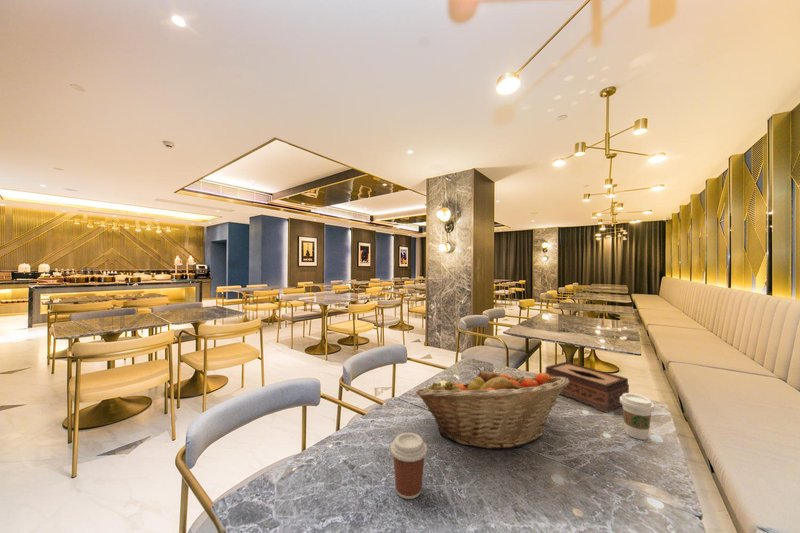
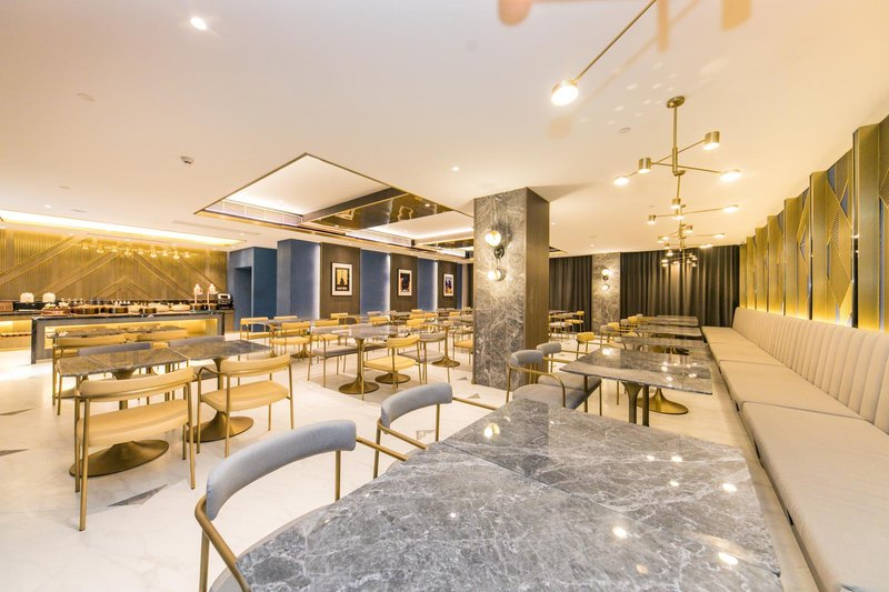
- fruit basket (490, 397)
- coffee cup (636, 416)
- coffee cup (408, 464)
- tissue box (584, 384)
